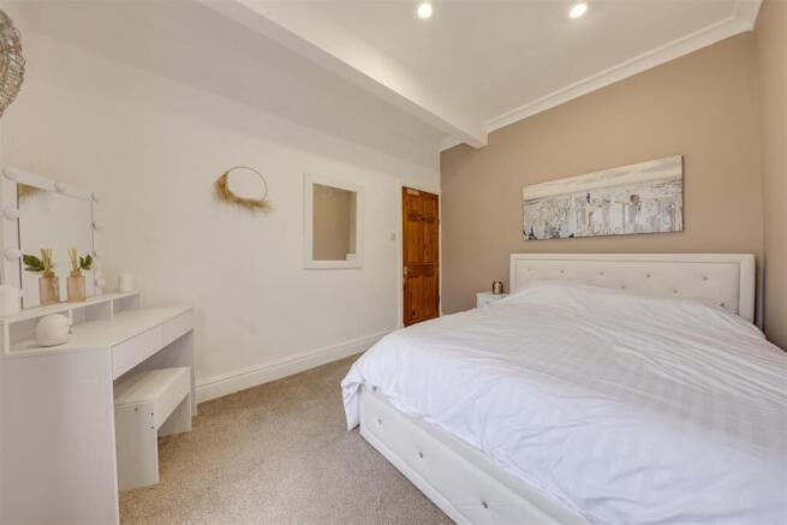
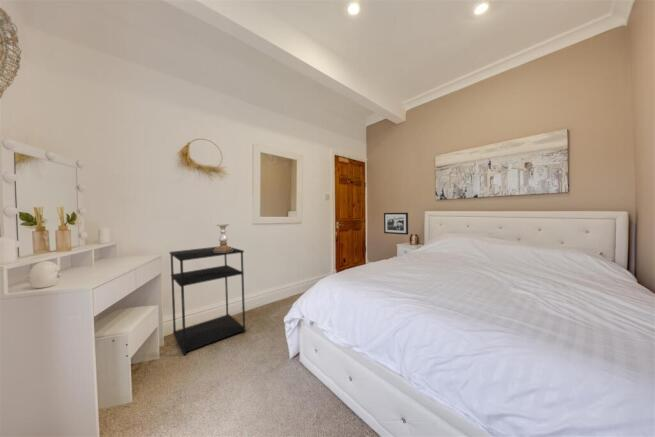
+ picture frame (395, 223)
+ shelving unit (205, 281)
+ candle holder (223, 237)
